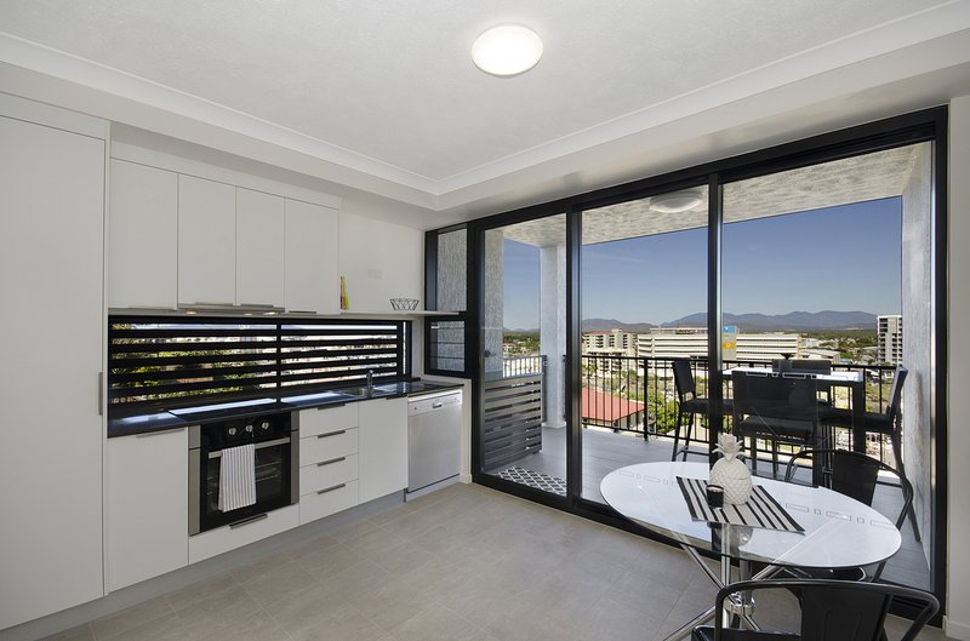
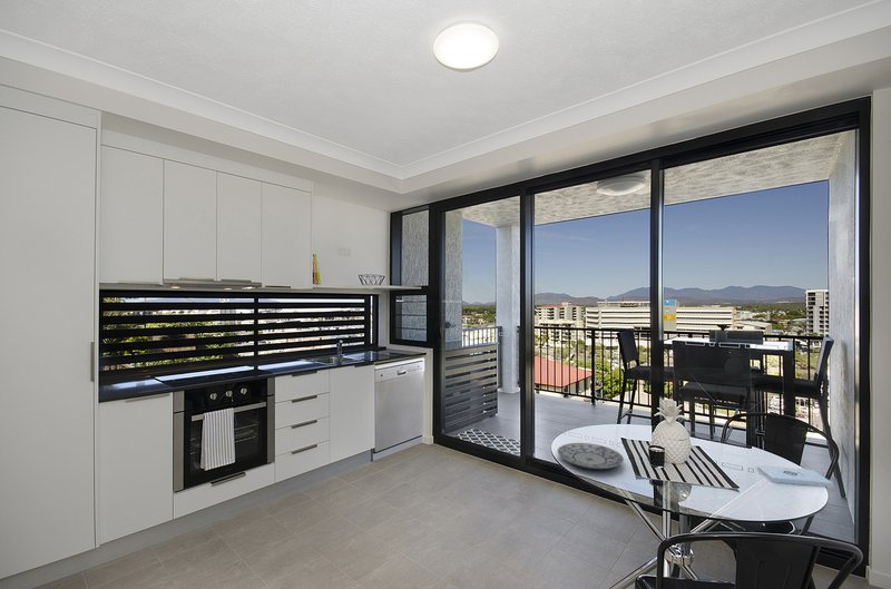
+ notepad (792, 475)
+ plate (589, 457)
